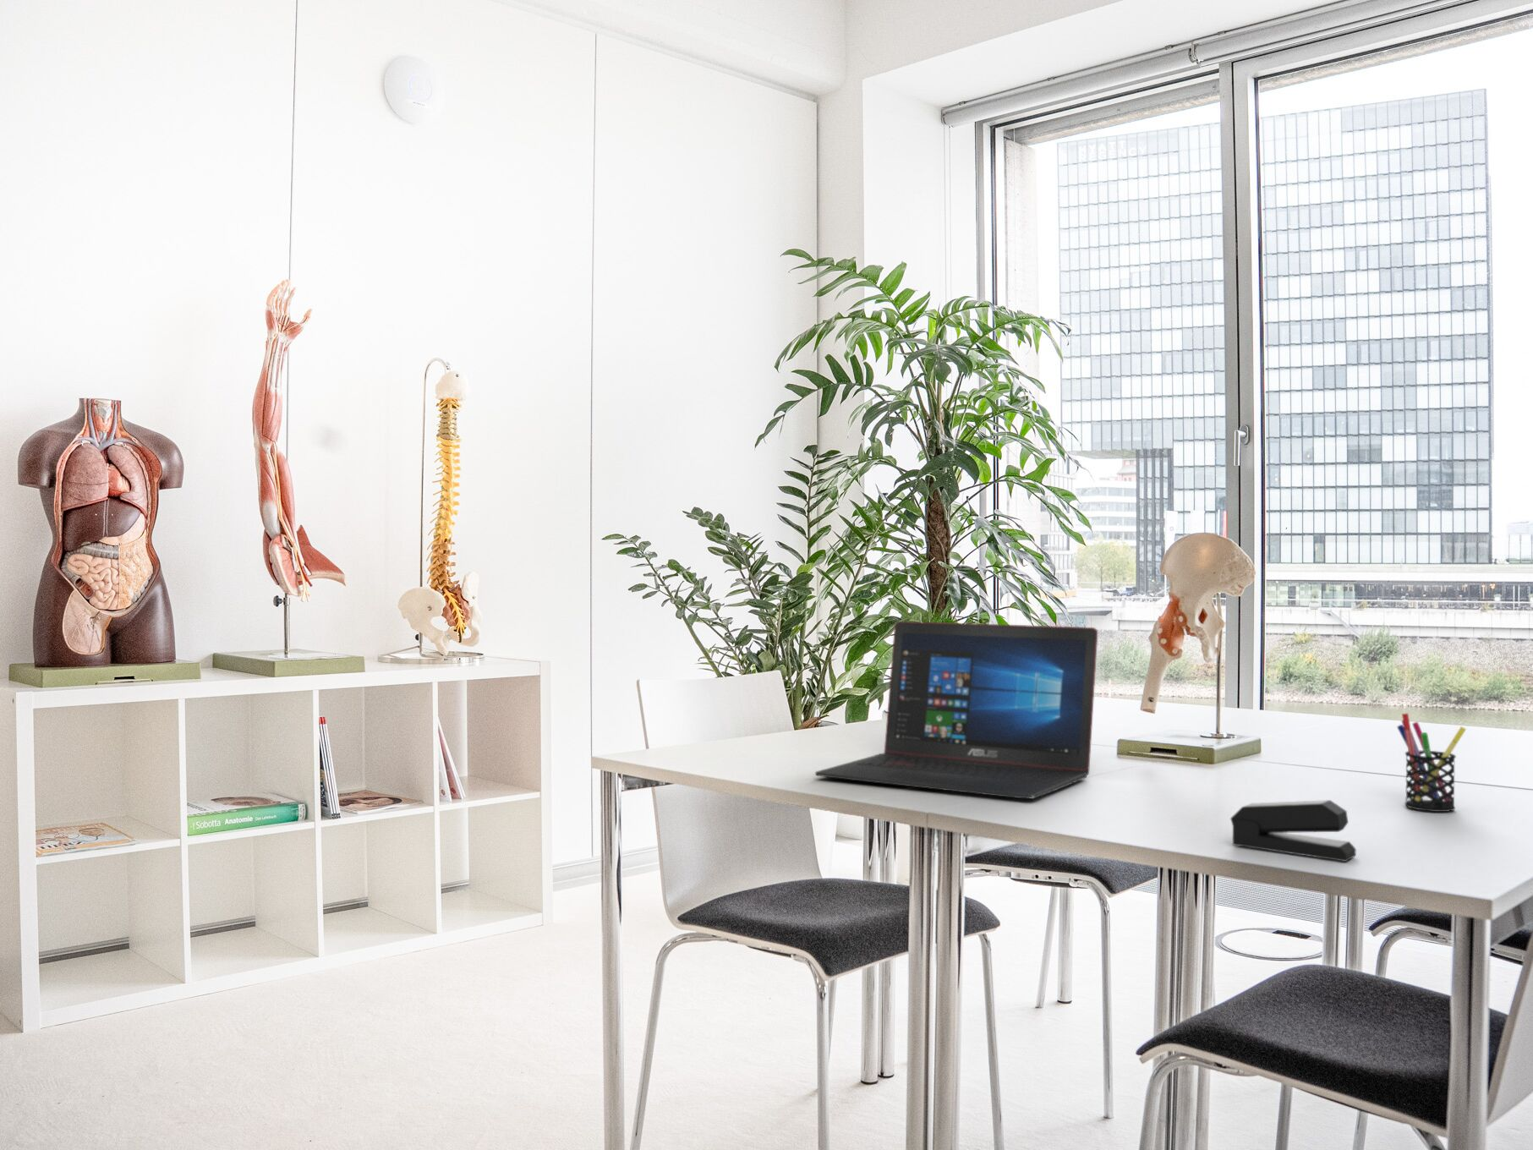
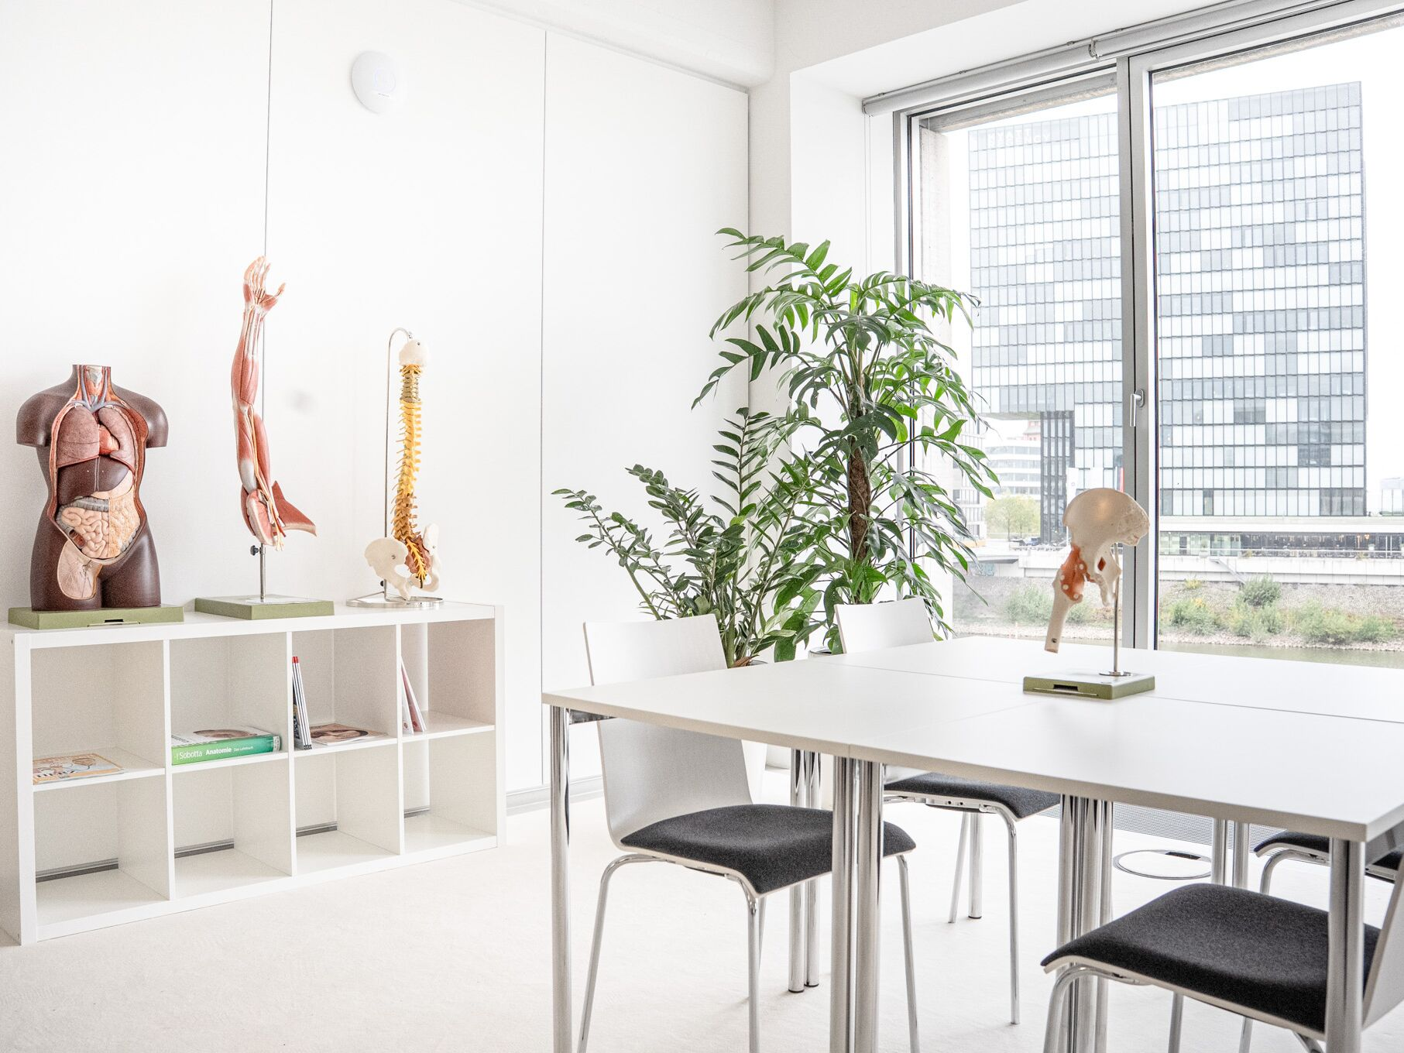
- laptop (957, 702)
- stapler (1291, 824)
- pen holder (1425, 761)
